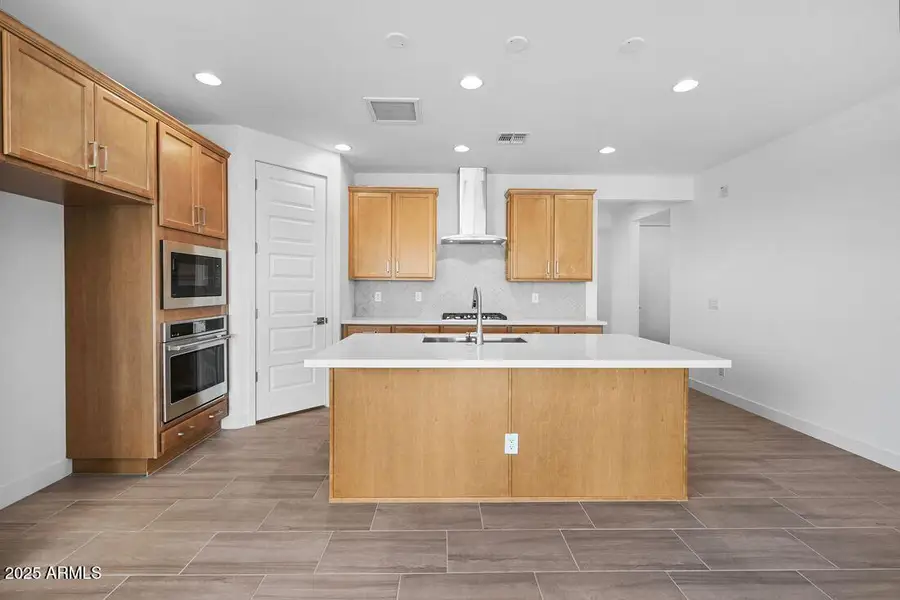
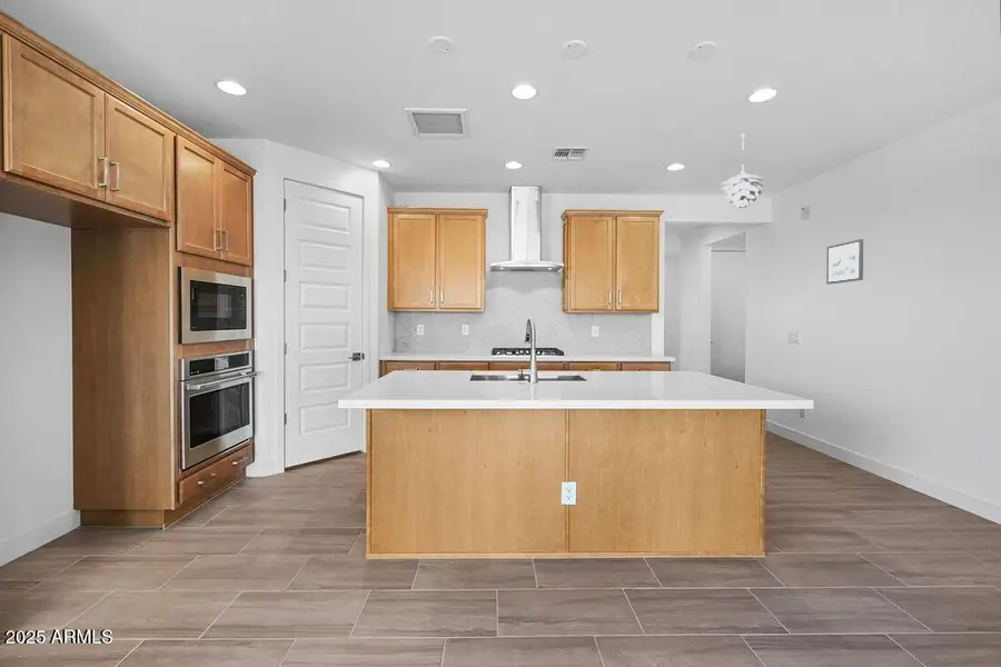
+ picture frame (844, 262)
+ pendant light (743, 170)
